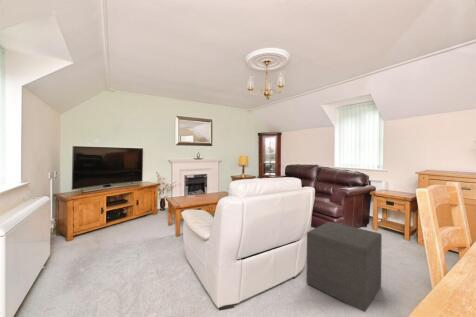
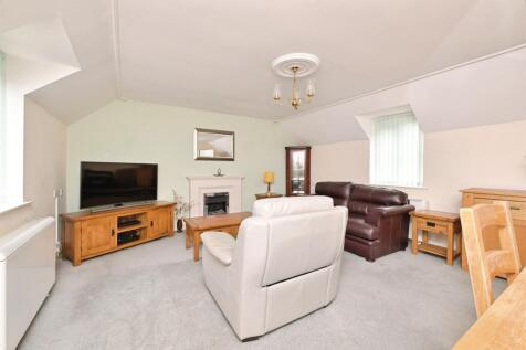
- ottoman (343, 258)
